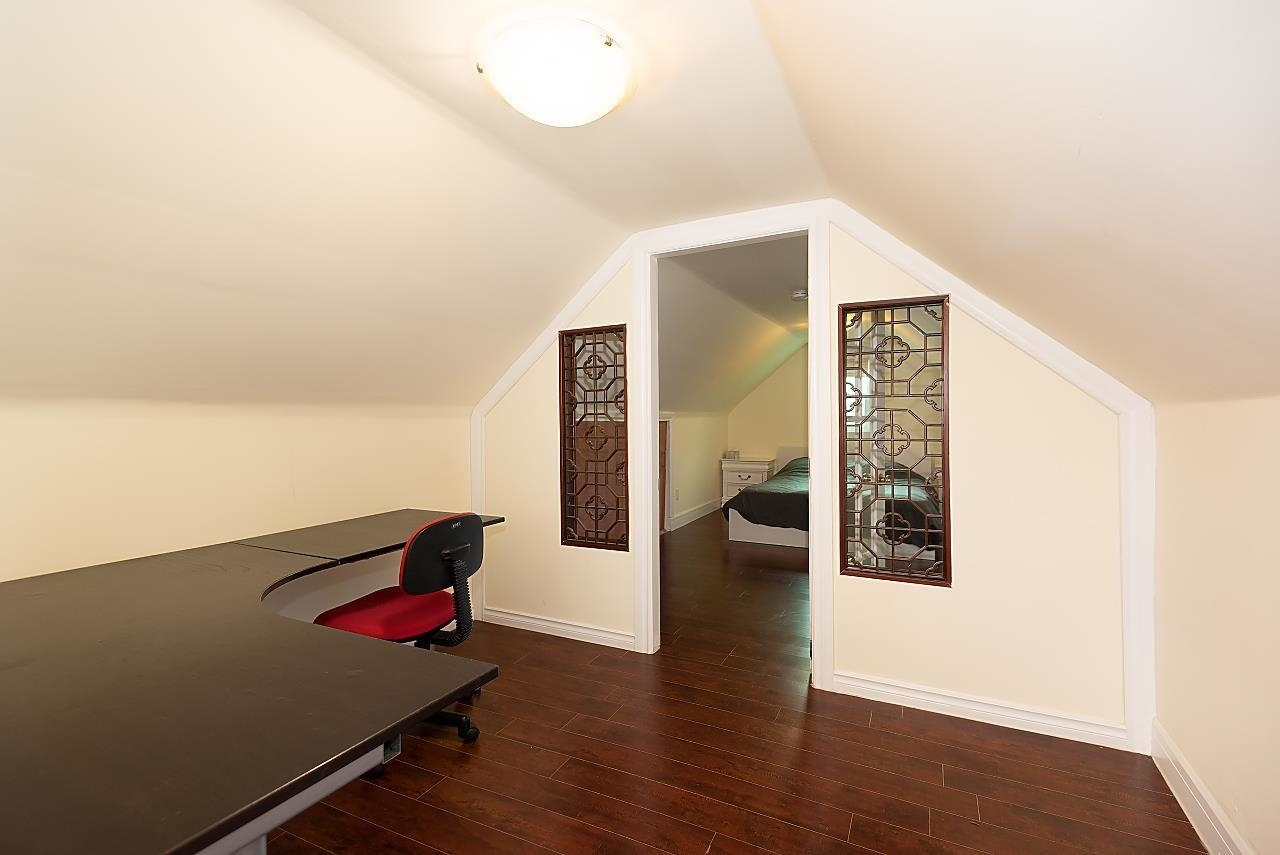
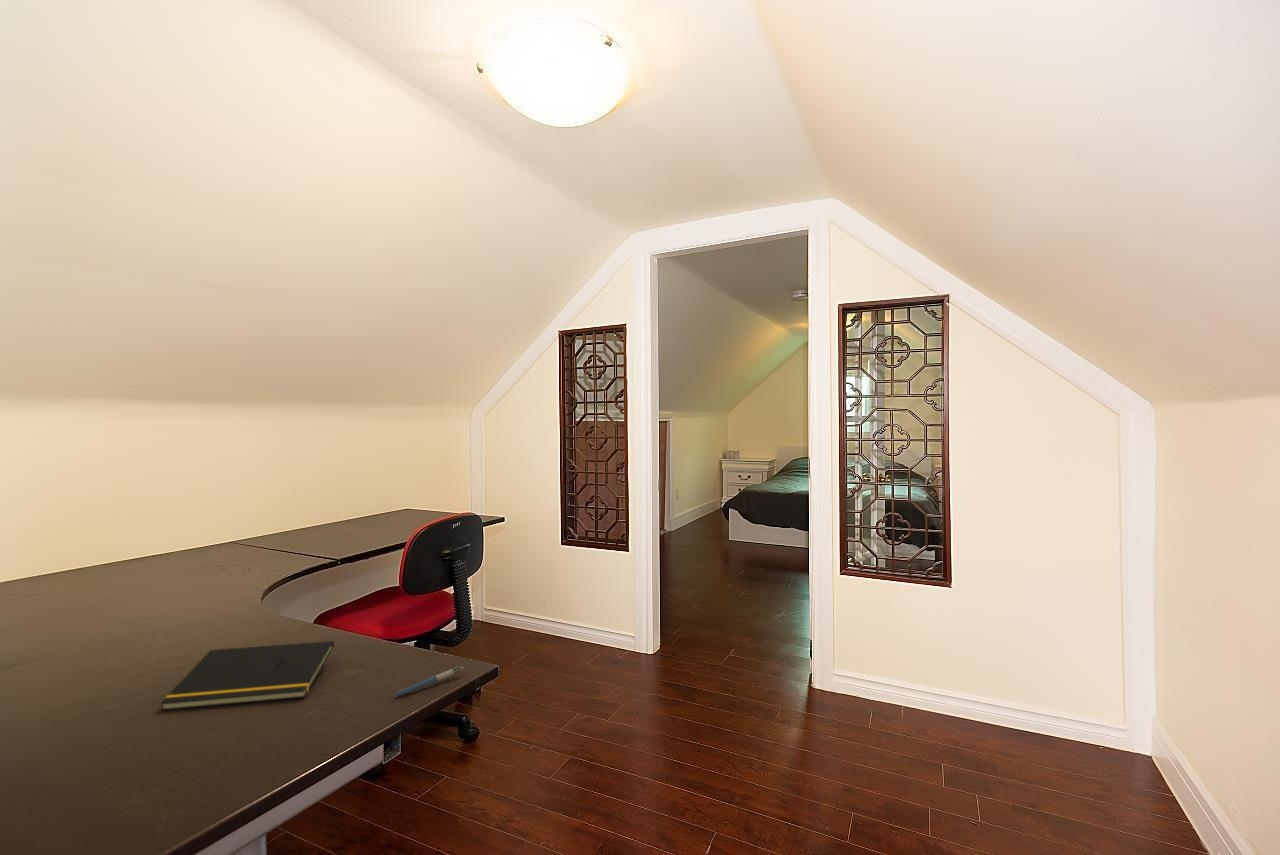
+ notepad (255, 672)
+ pen (429, 680)
